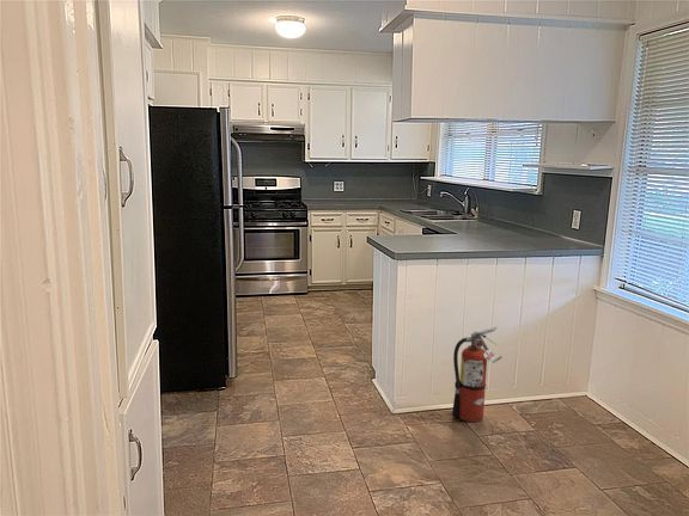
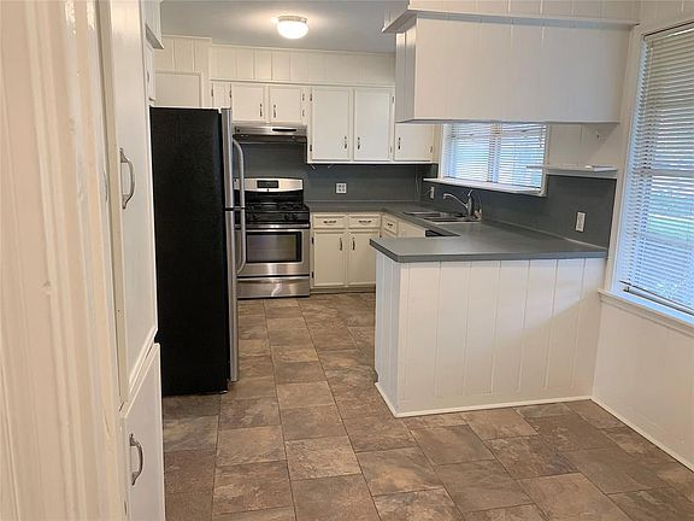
- fire extinguisher (475, 374)
